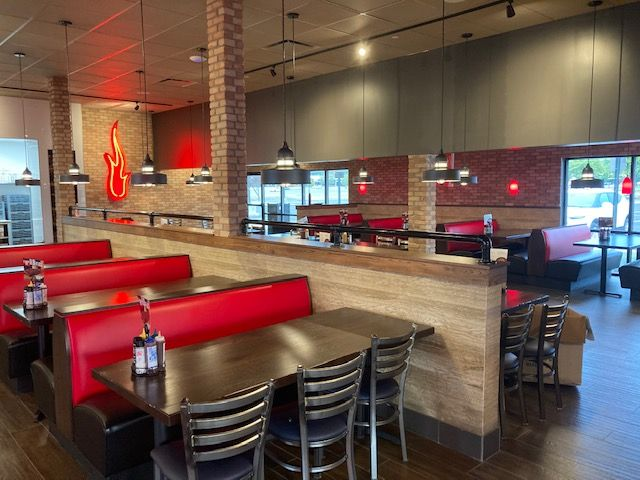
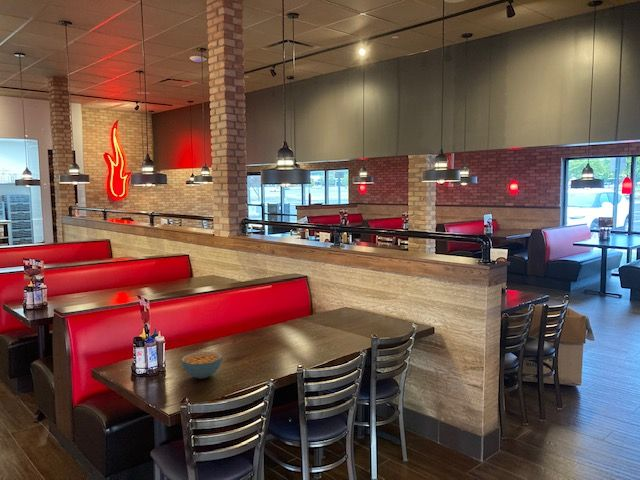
+ cereal bowl (202, 367)
